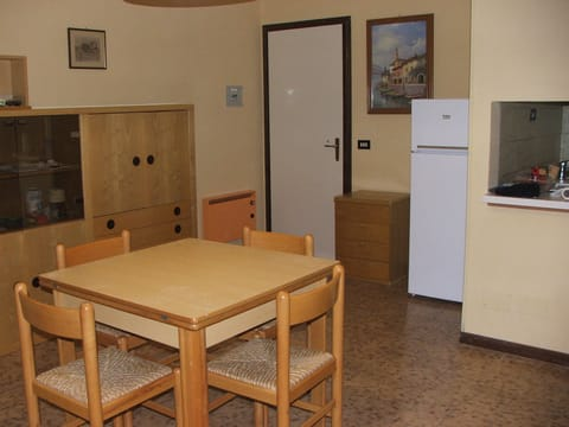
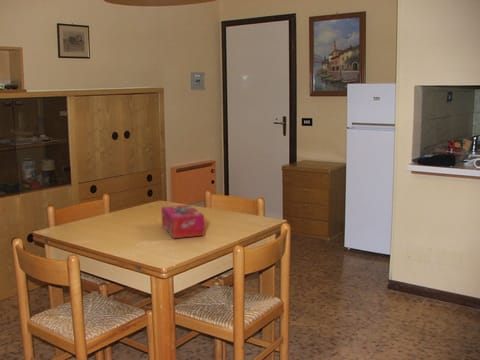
+ tissue box (182, 220)
